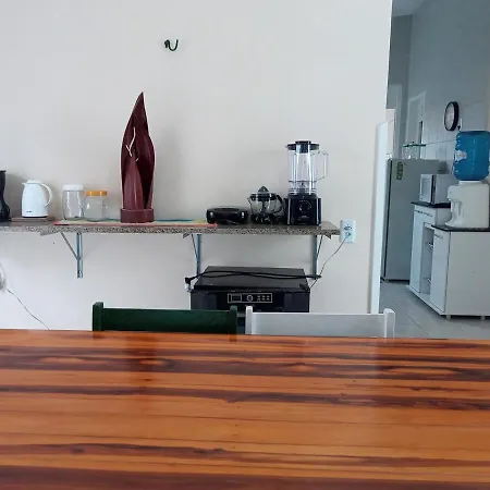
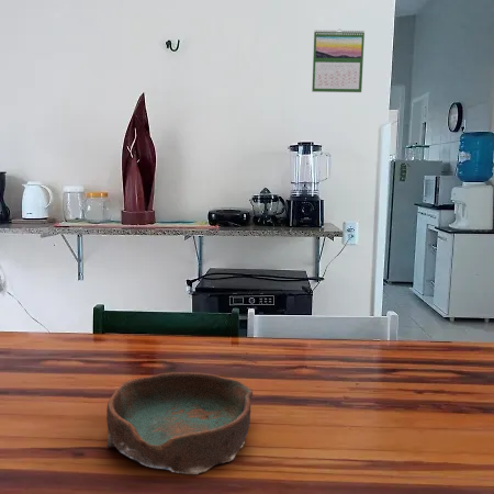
+ calendar (337, 60)
+ bowl (176, 416)
